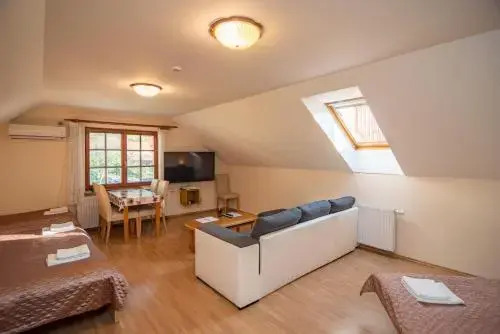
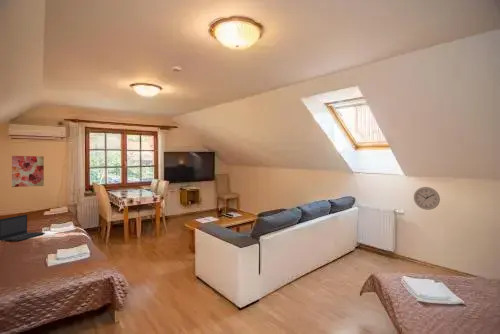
+ laptop (23, 227)
+ wall clock (426, 198)
+ wall art (28, 171)
